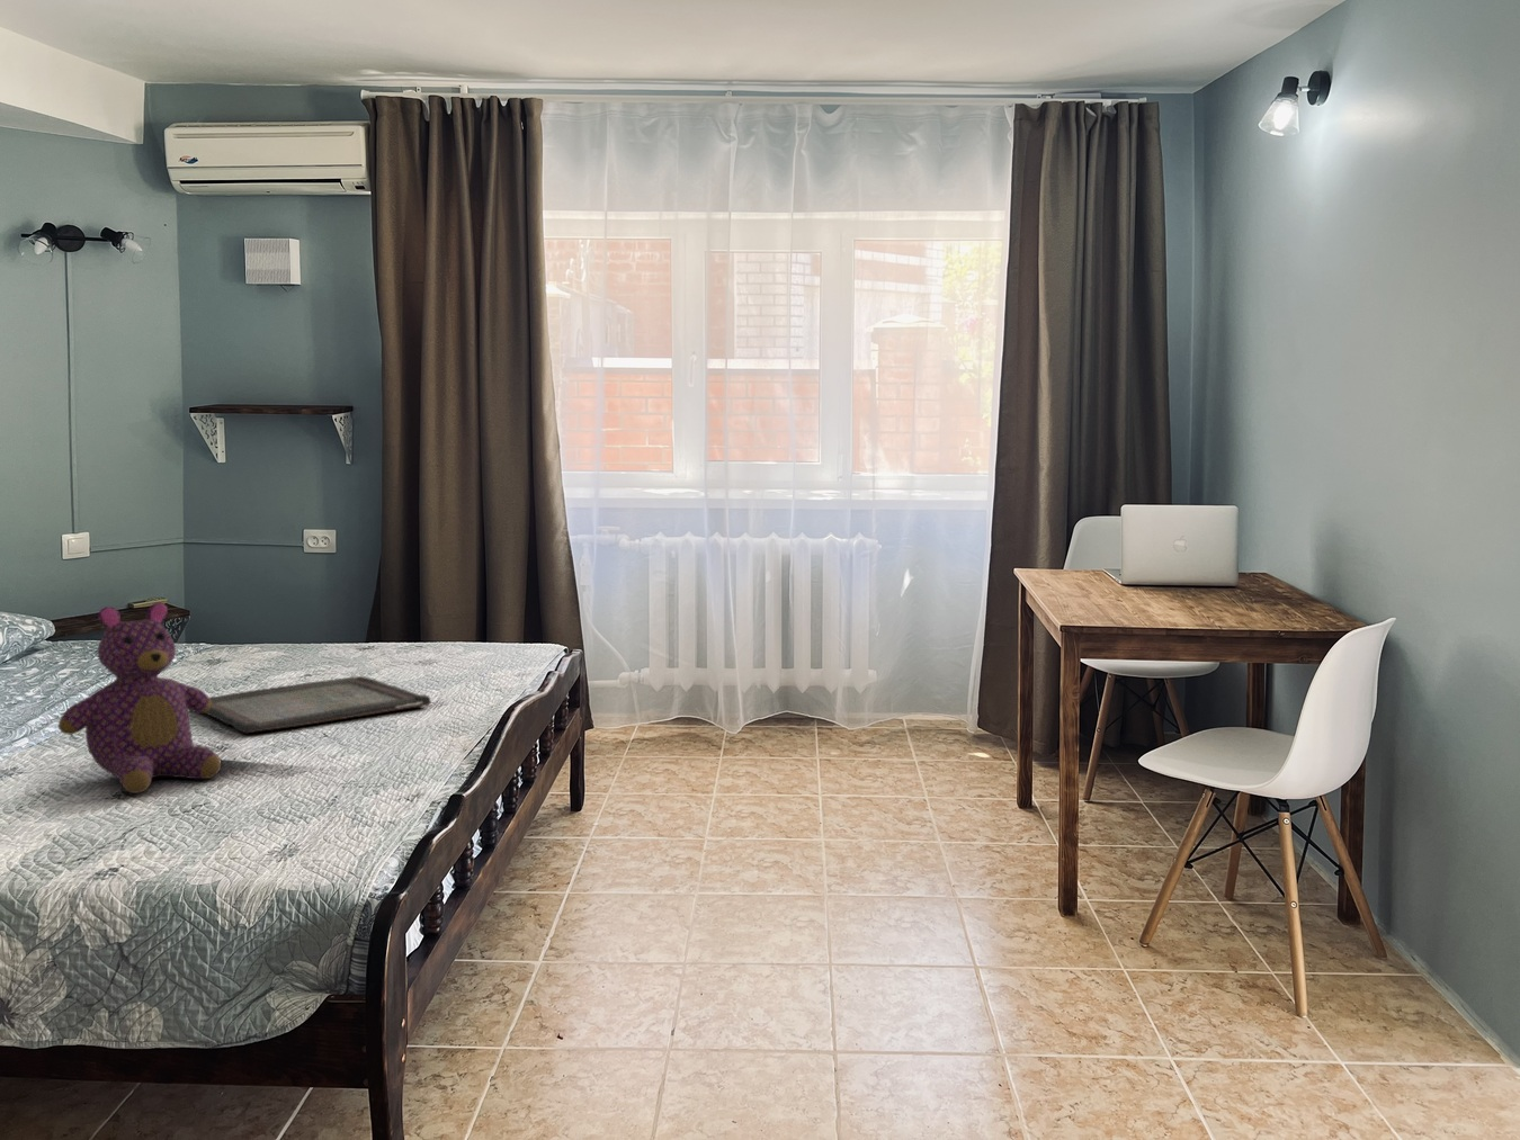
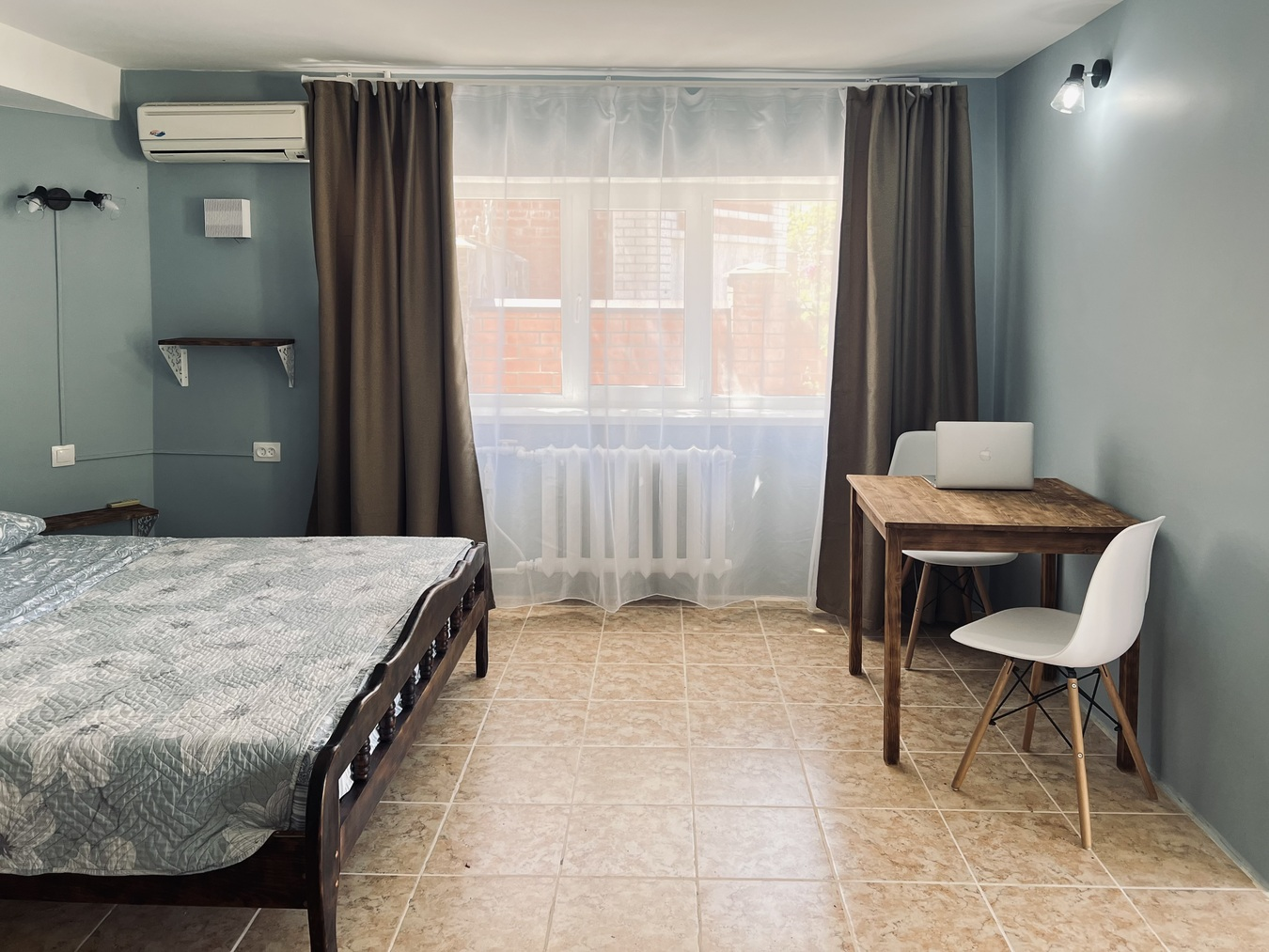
- teddy bear (149, 693)
- serving tray (309, 701)
